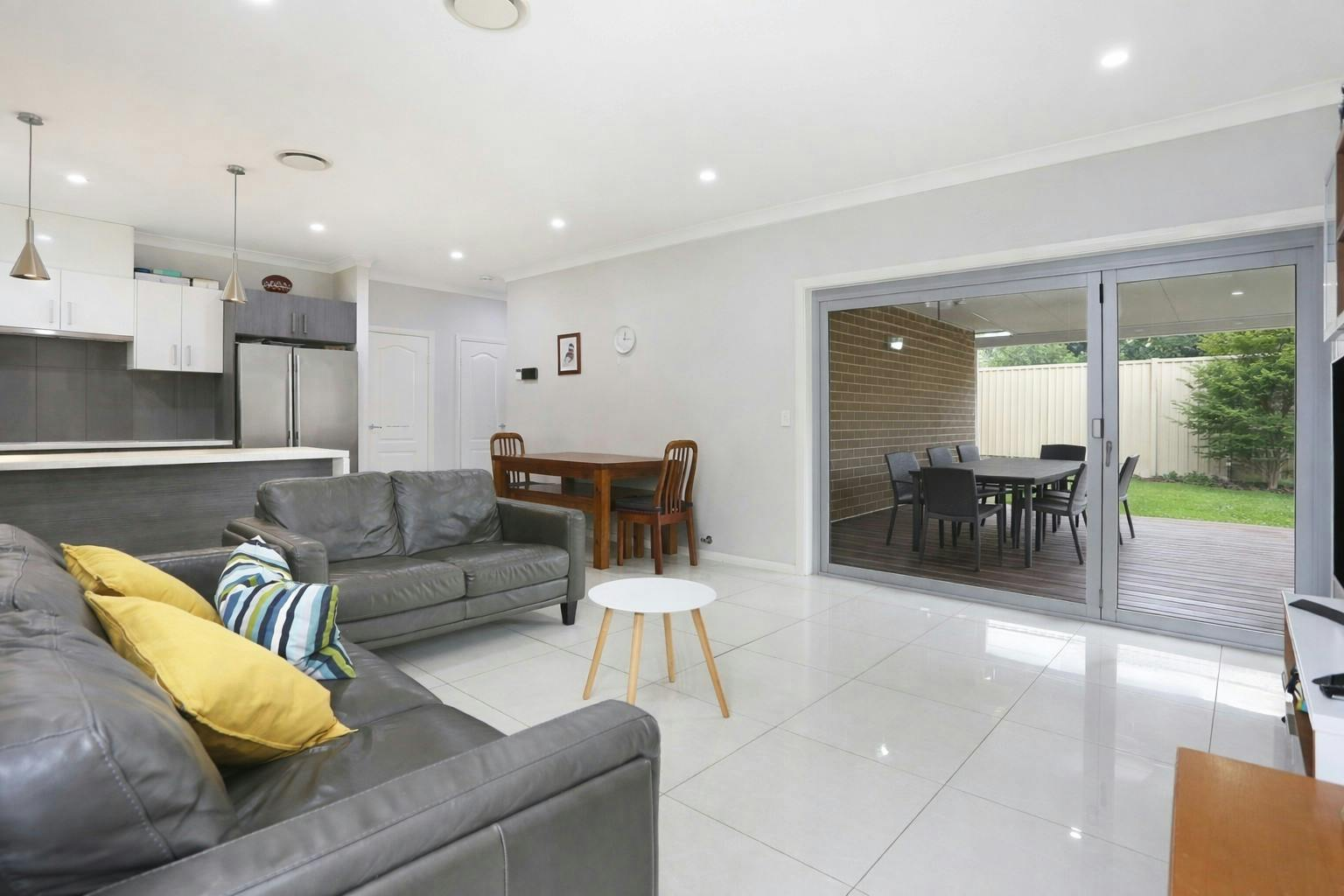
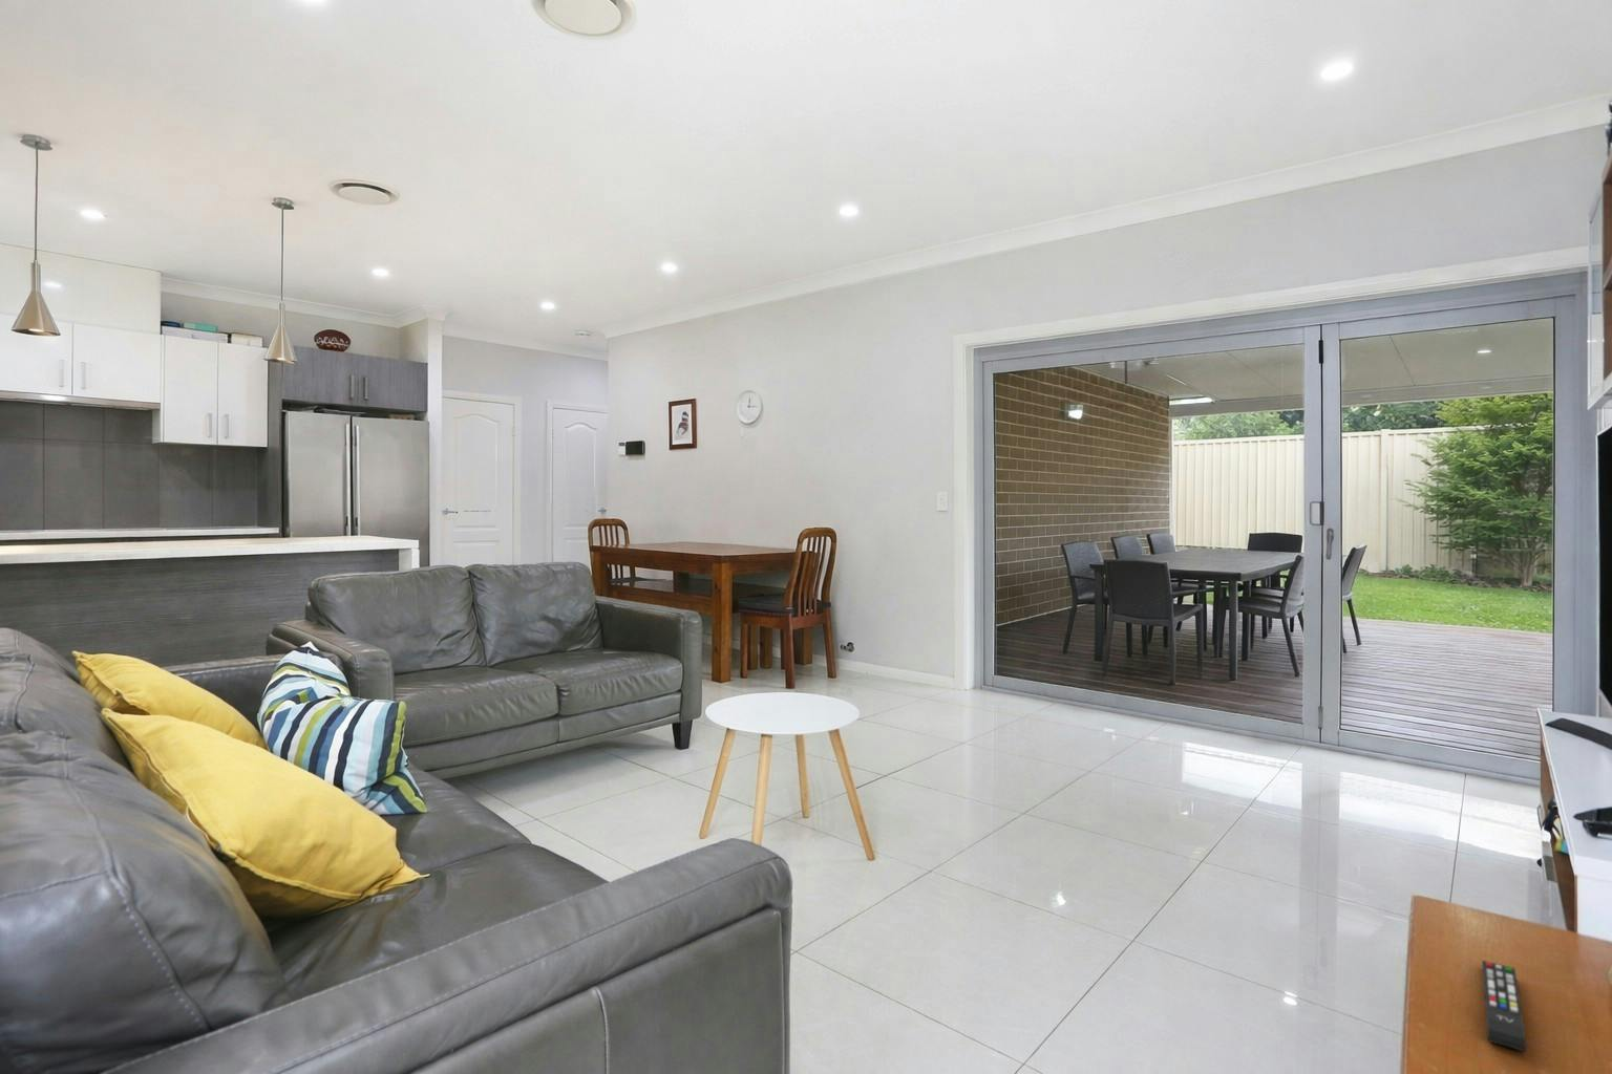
+ remote control (1502, 1001)
